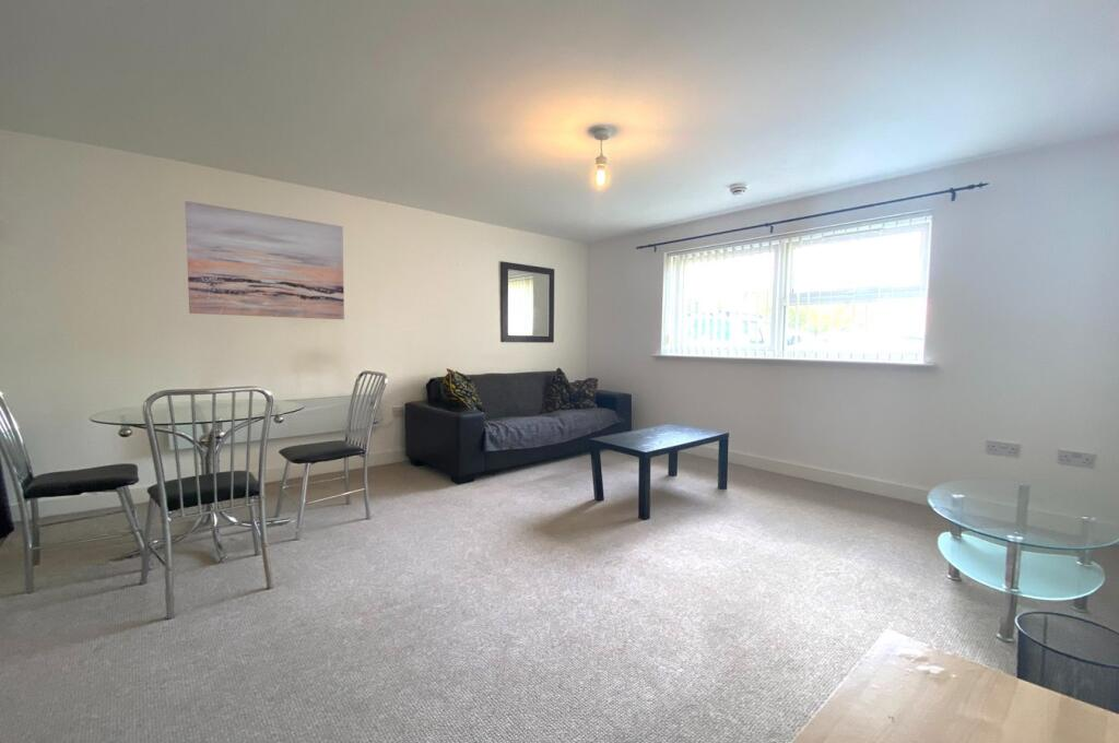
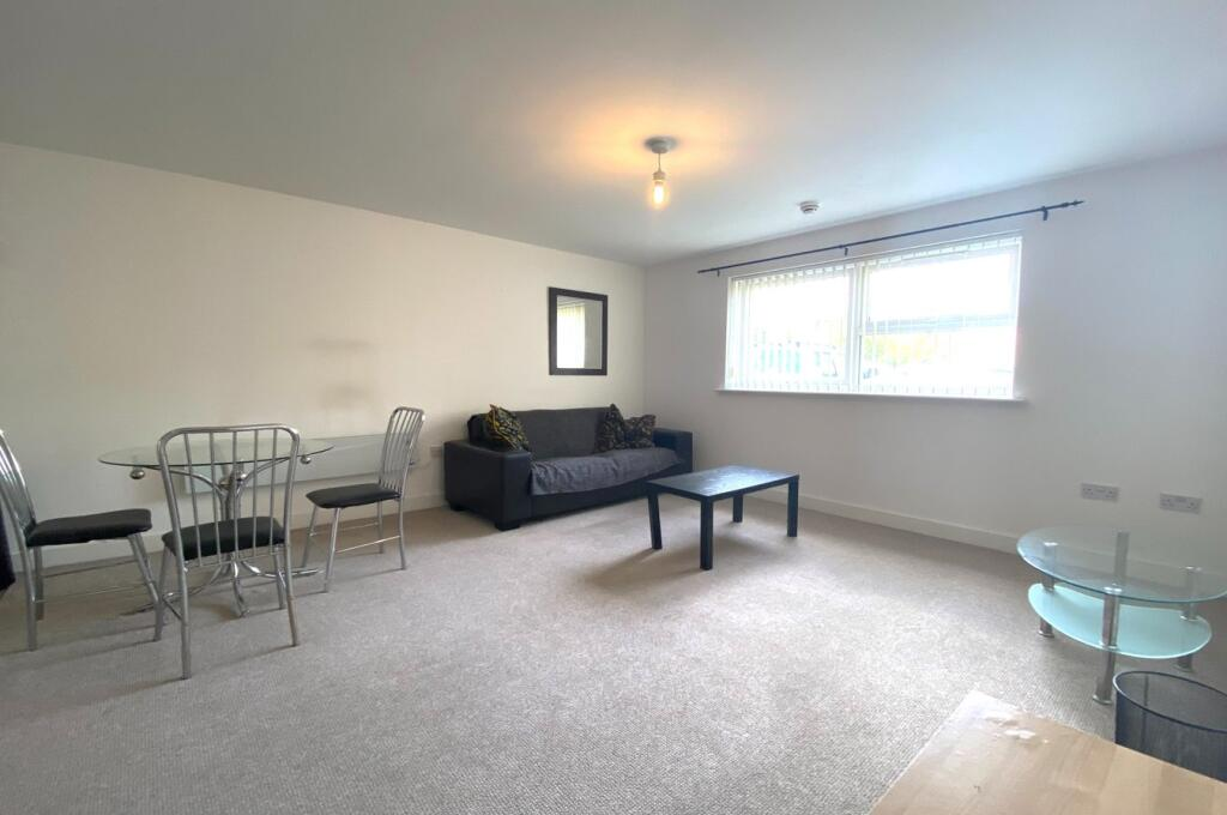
- wall art (272, 266)
